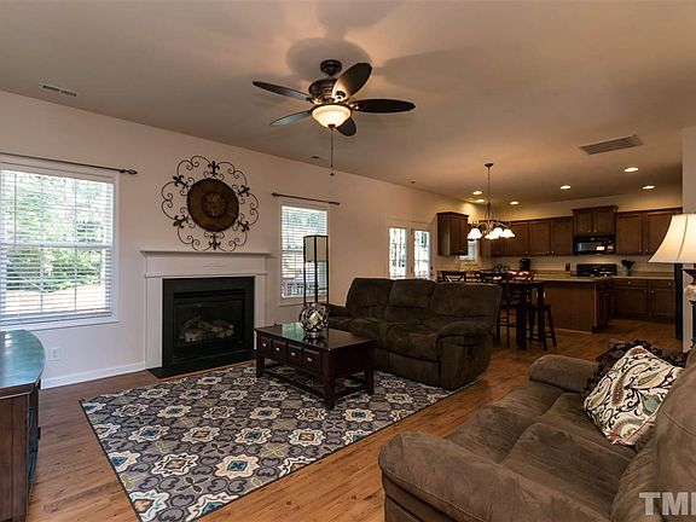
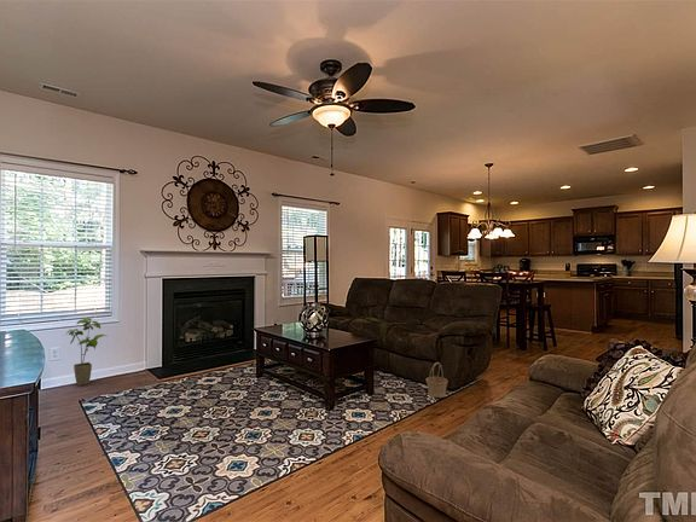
+ house plant (87, 349)
+ basket (436, 377)
